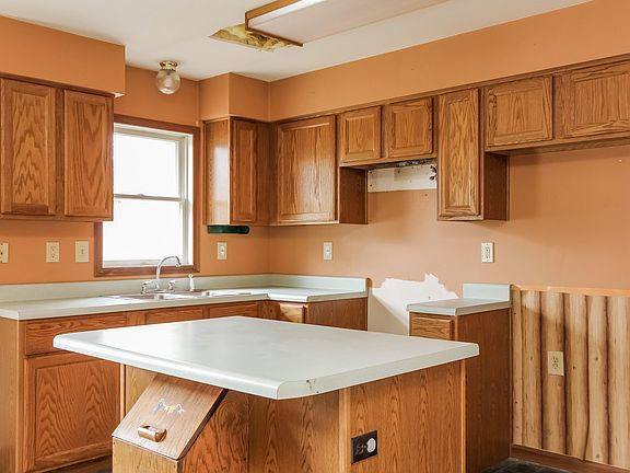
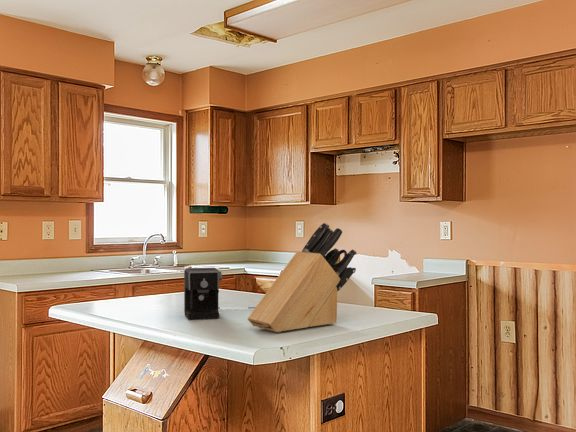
+ knife block (305, 273)
+ coffee maker (218, 291)
